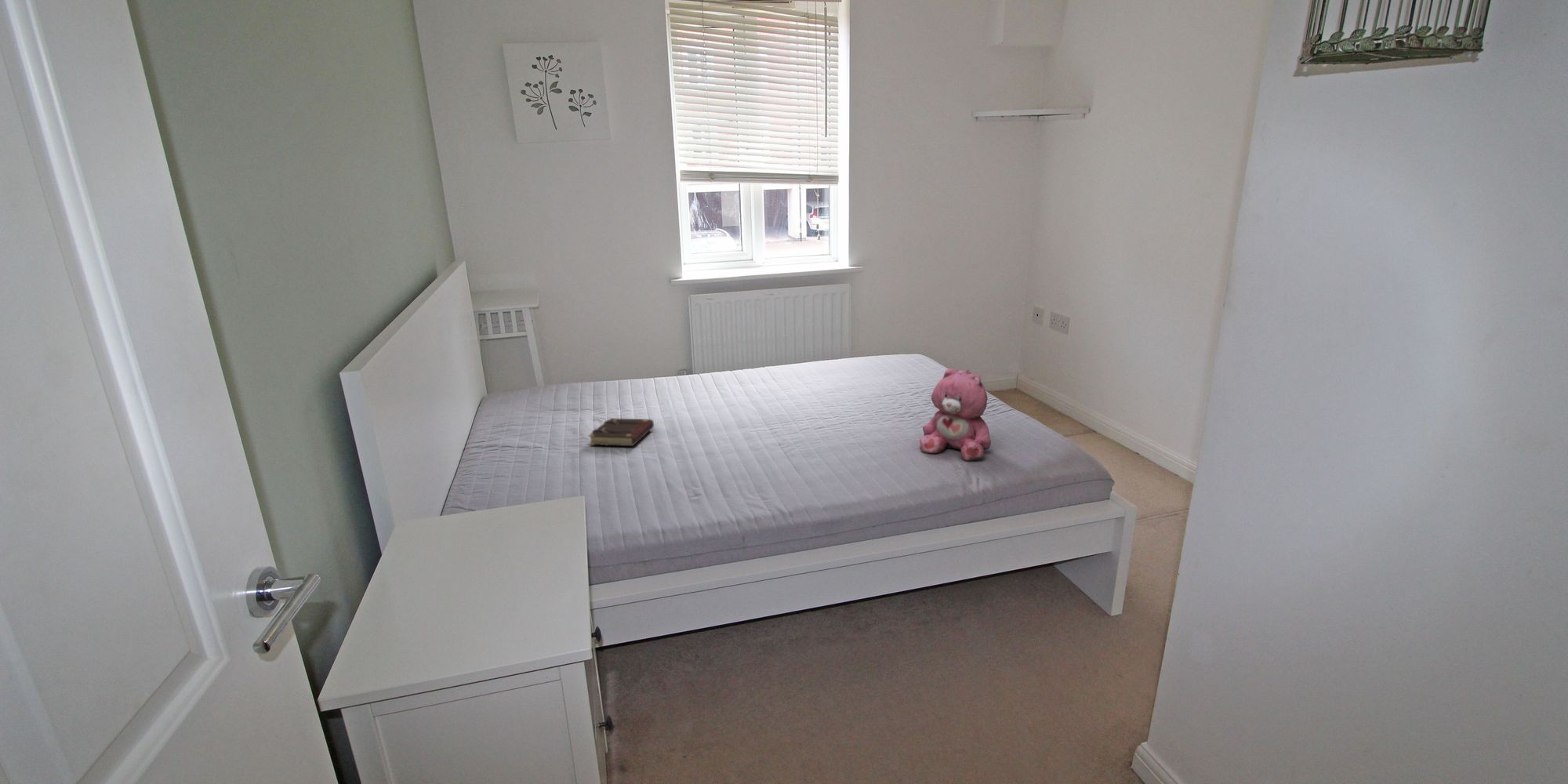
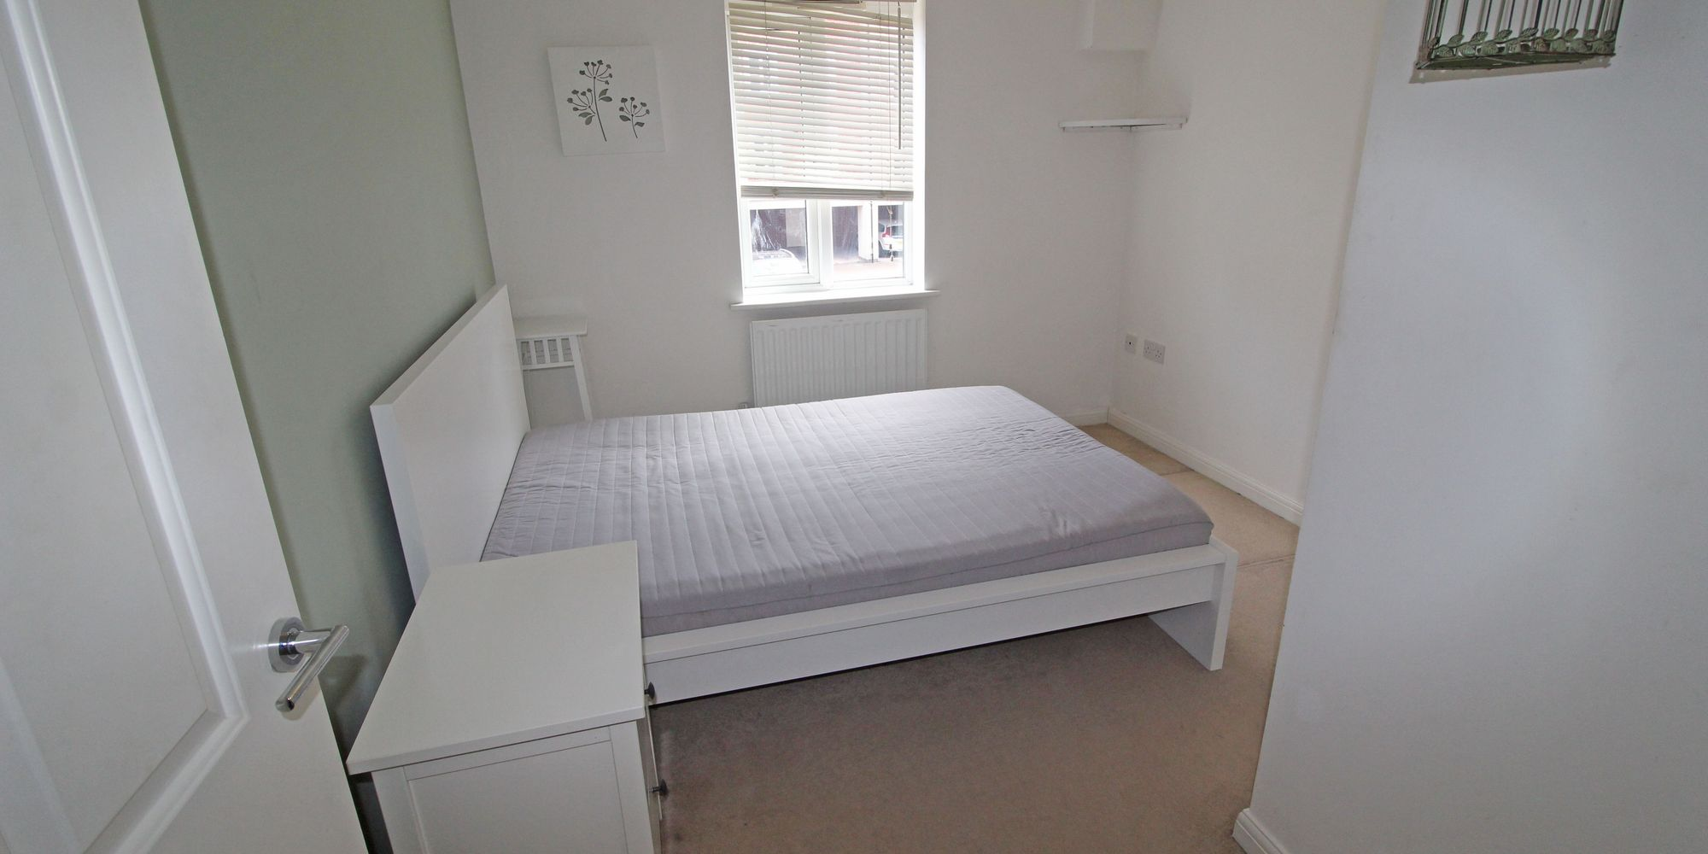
- book (621, 430)
- teddy bear (957, 409)
